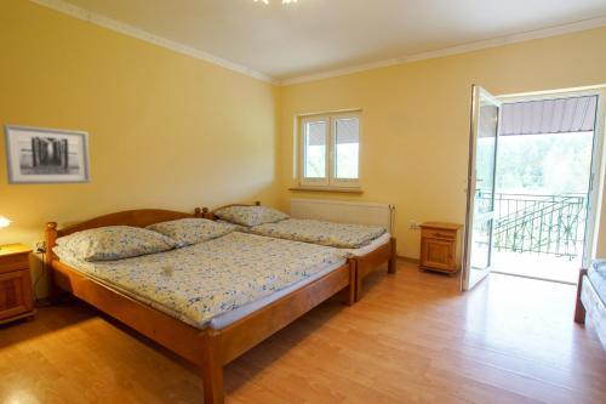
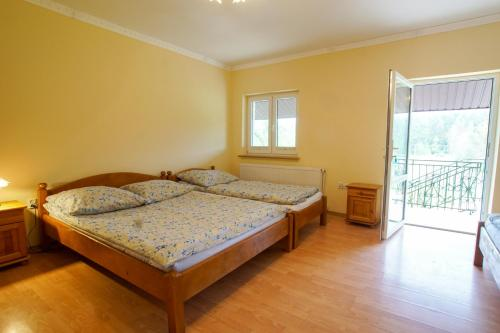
- wall art (50, 155)
